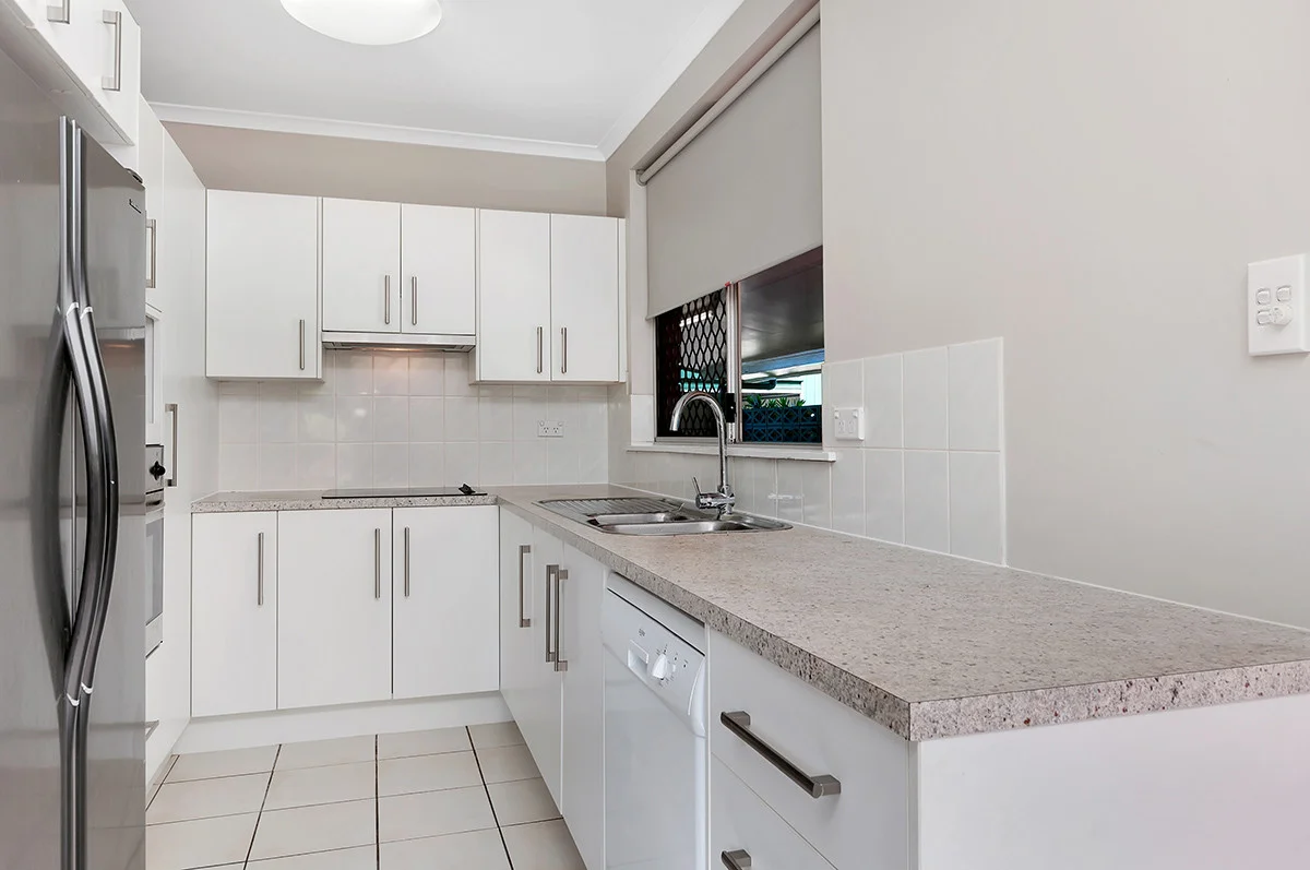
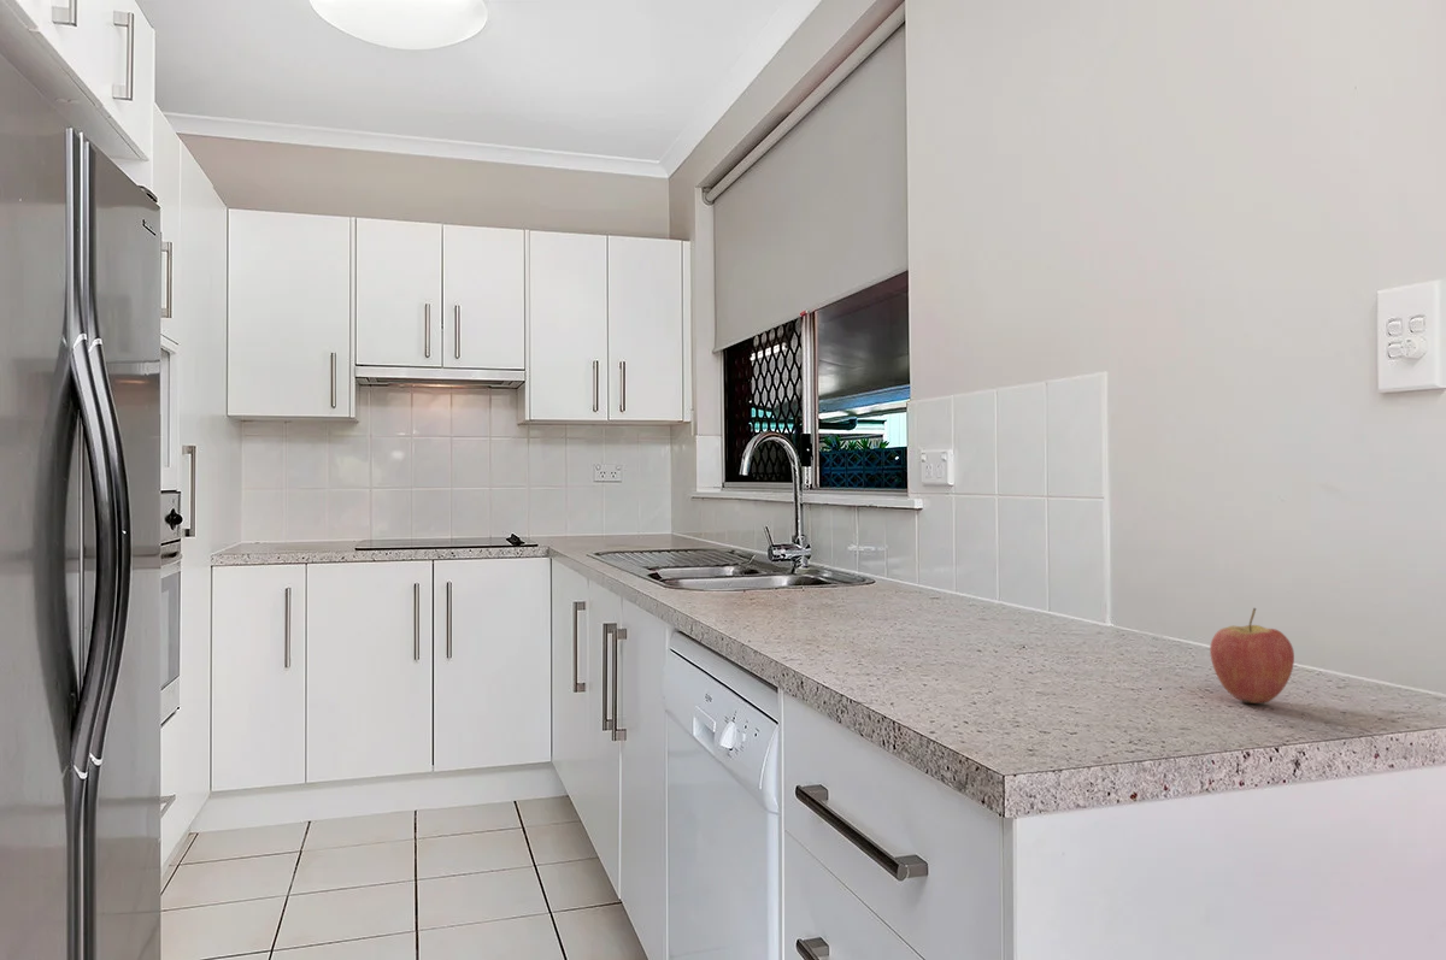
+ fruit (1251, 654)
